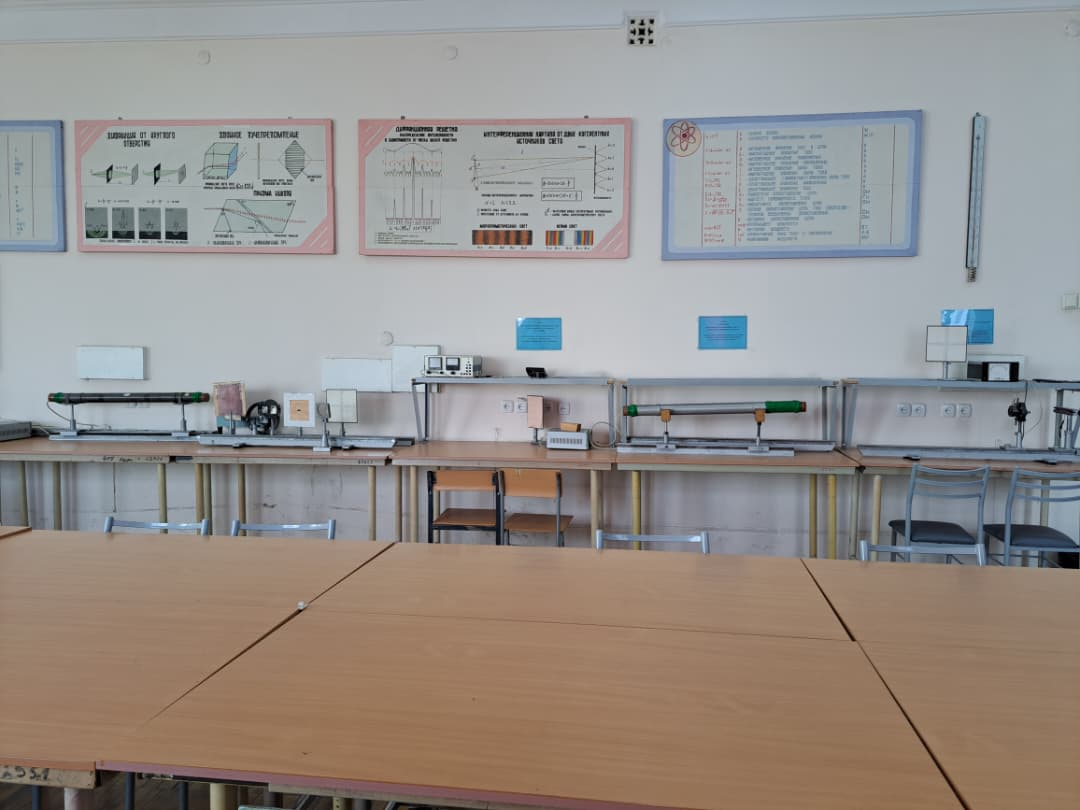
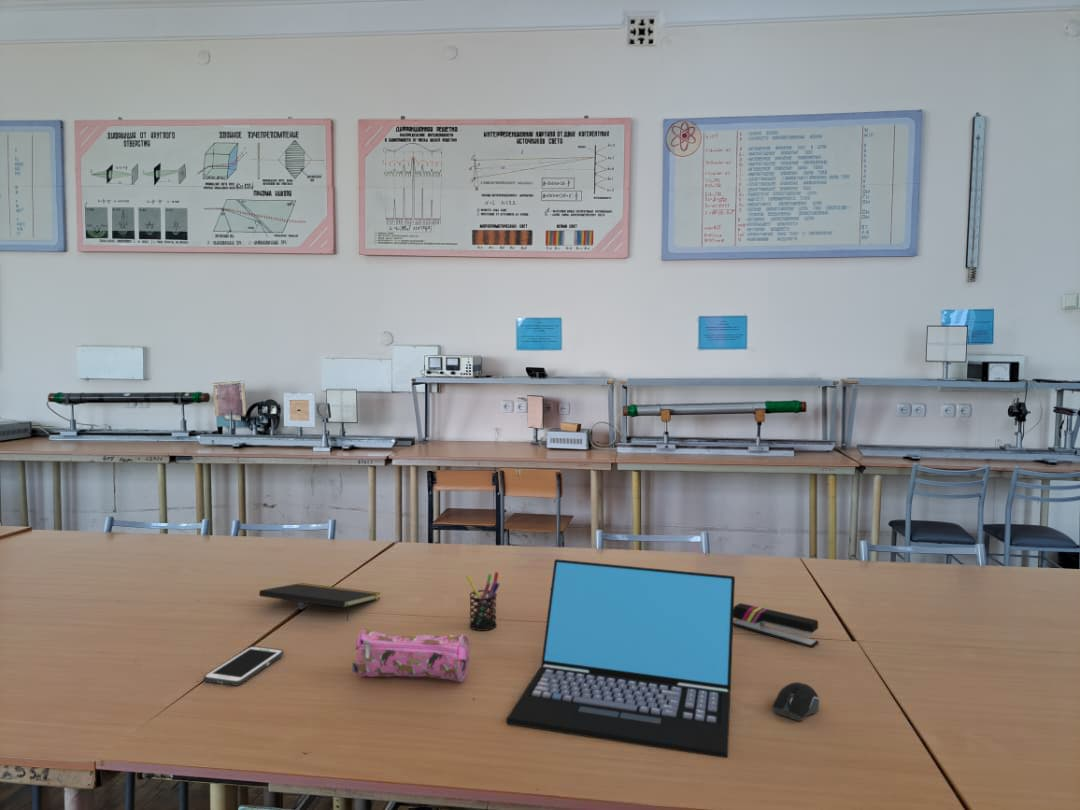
+ pen holder (485, 597)
+ laptop (628, 644)
+ cell phone (245, 665)
+ pencil case (413, 654)
+ computer mouse (796, 697)
+ stapler (774, 622)
+ notepad (321, 594)
